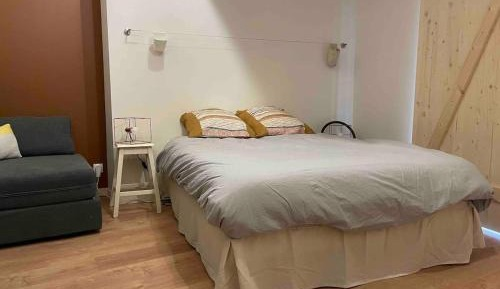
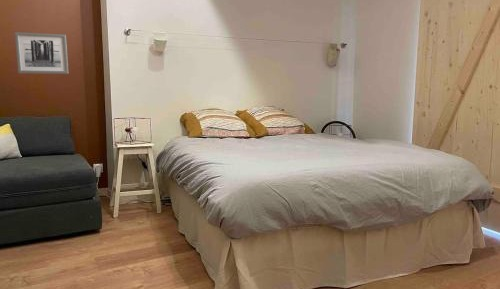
+ wall art (42, 53)
